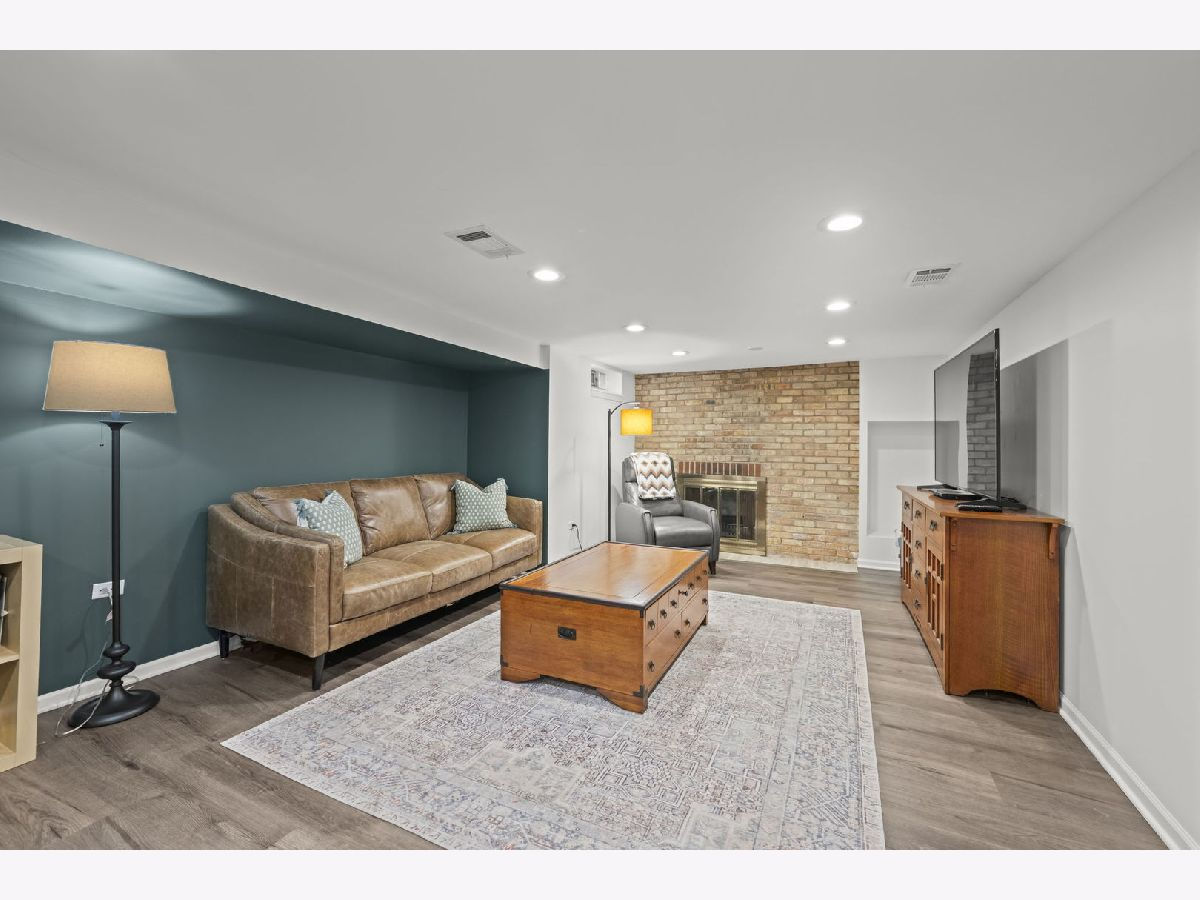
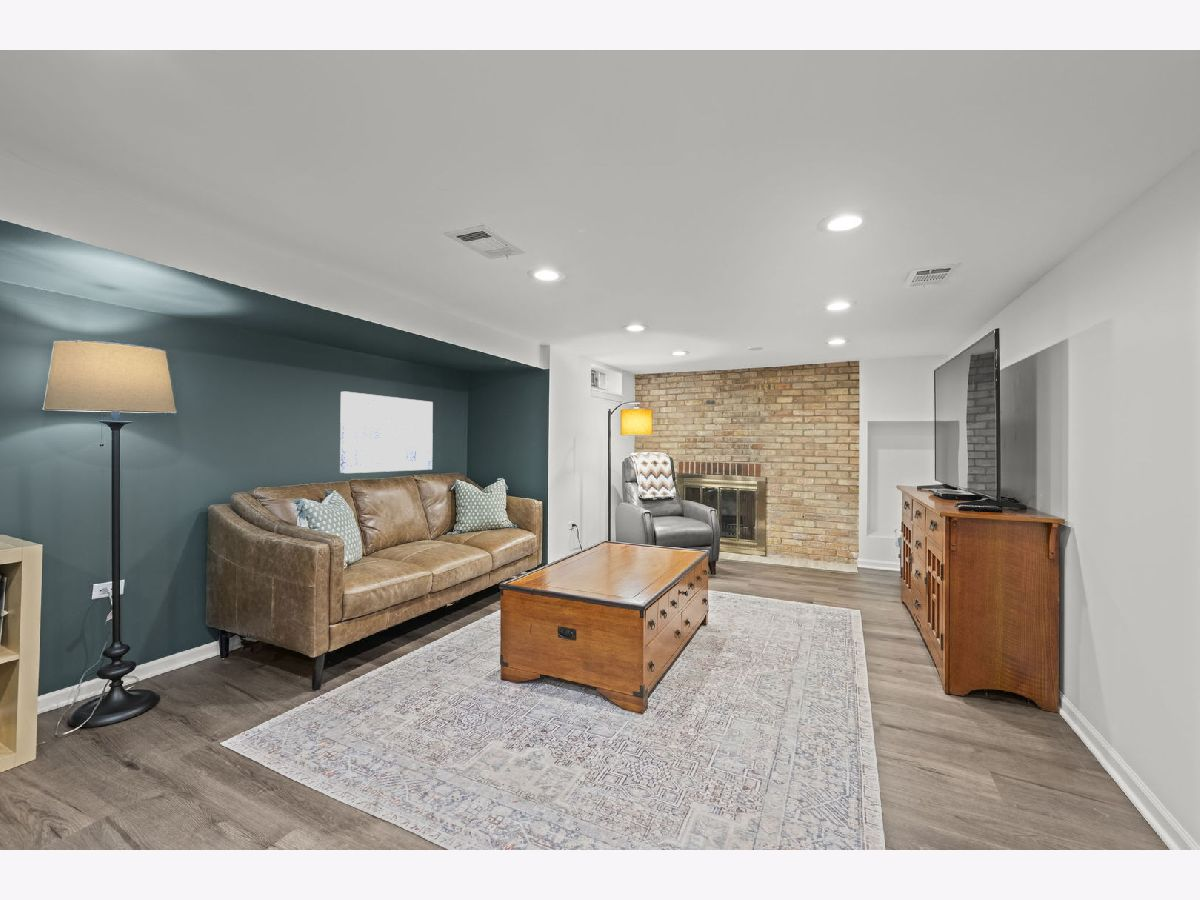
+ wall art (390, 434)
